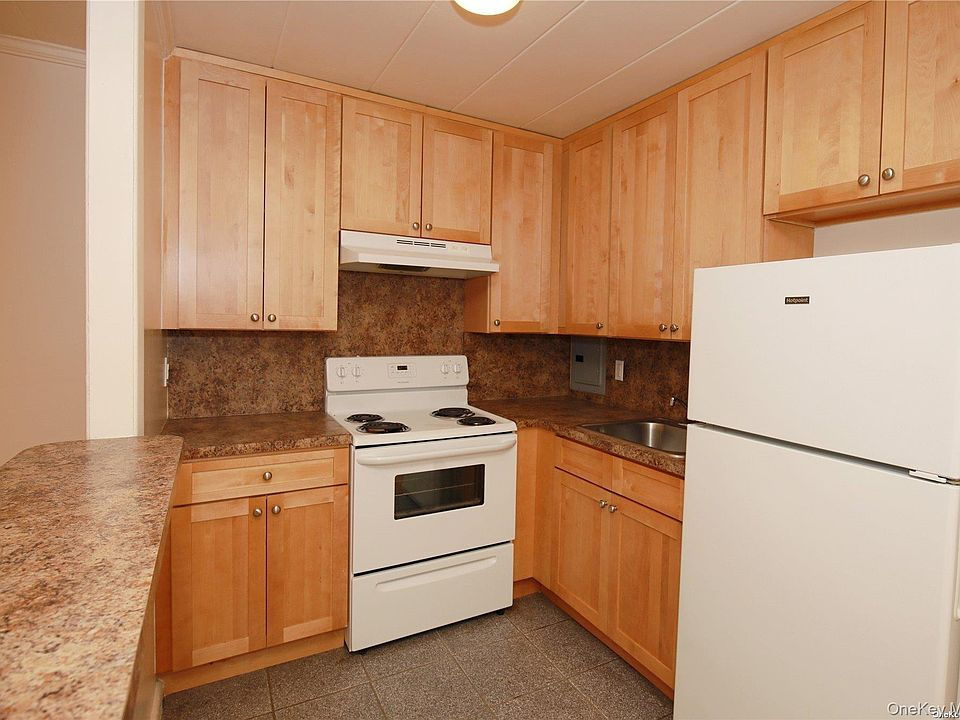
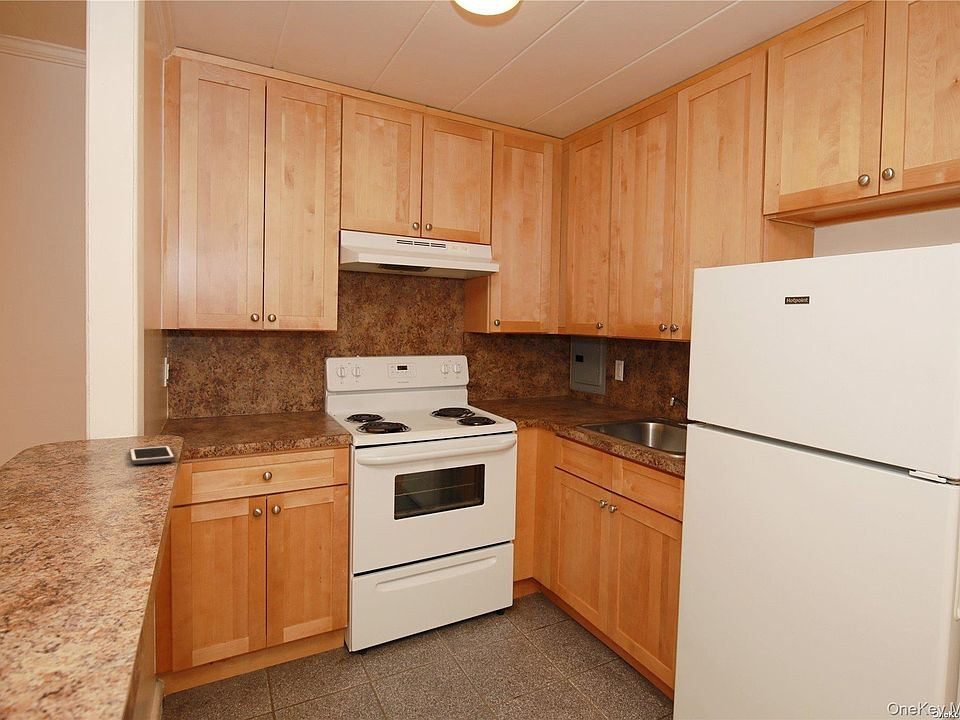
+ cell phone (151, 454)
